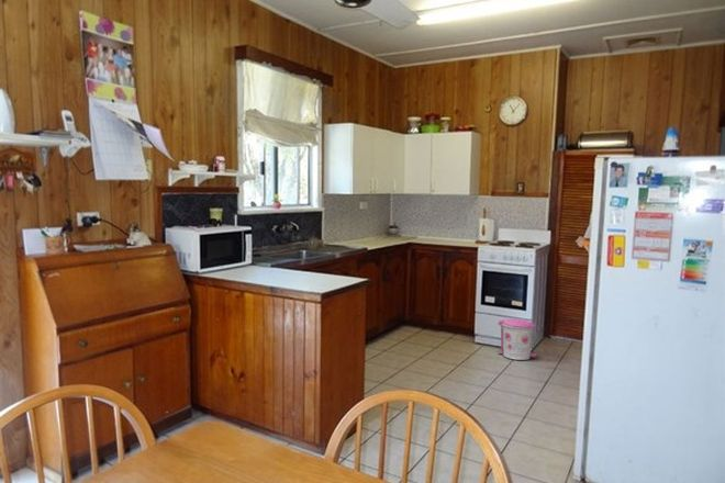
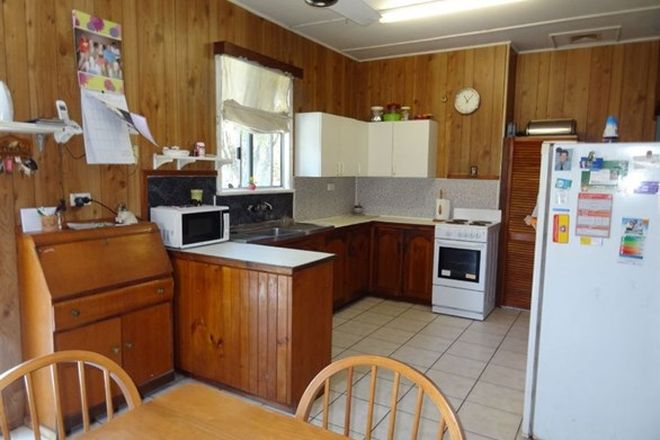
- trash can (516, 338)
